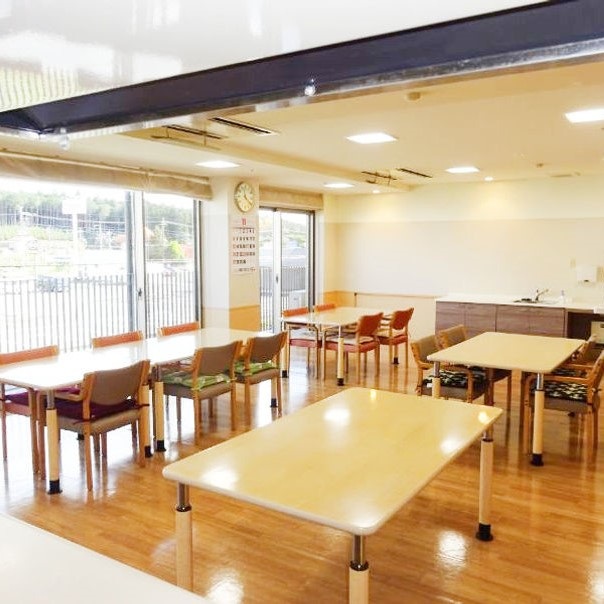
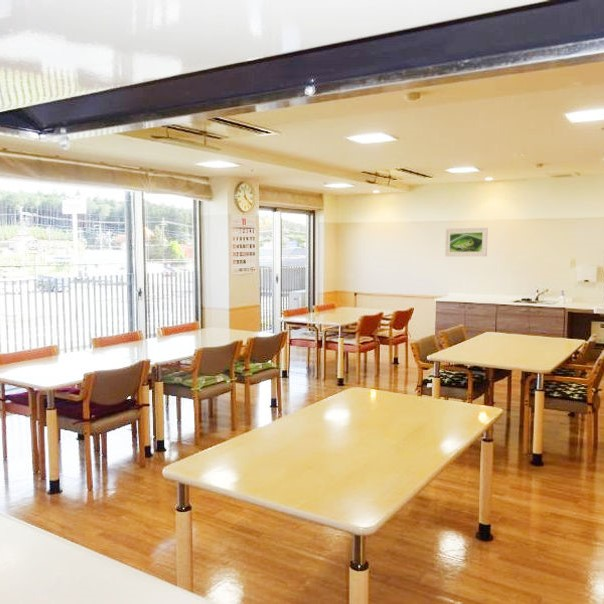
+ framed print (465, 242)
